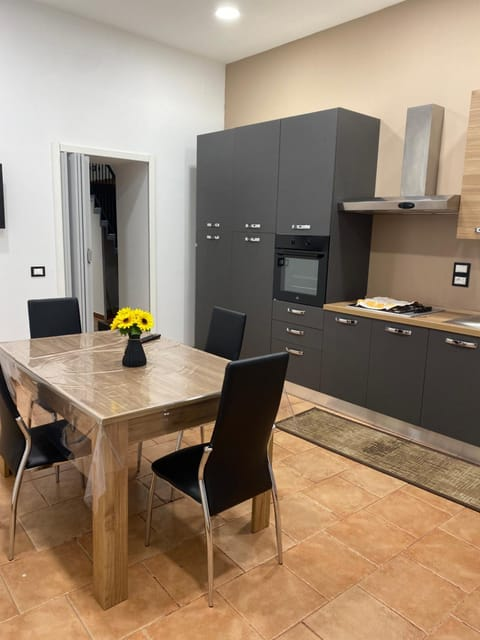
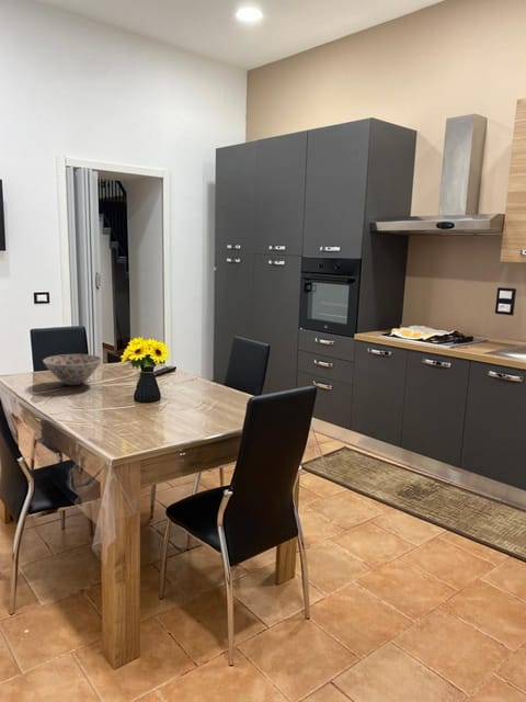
+ bowl (73, 371)
